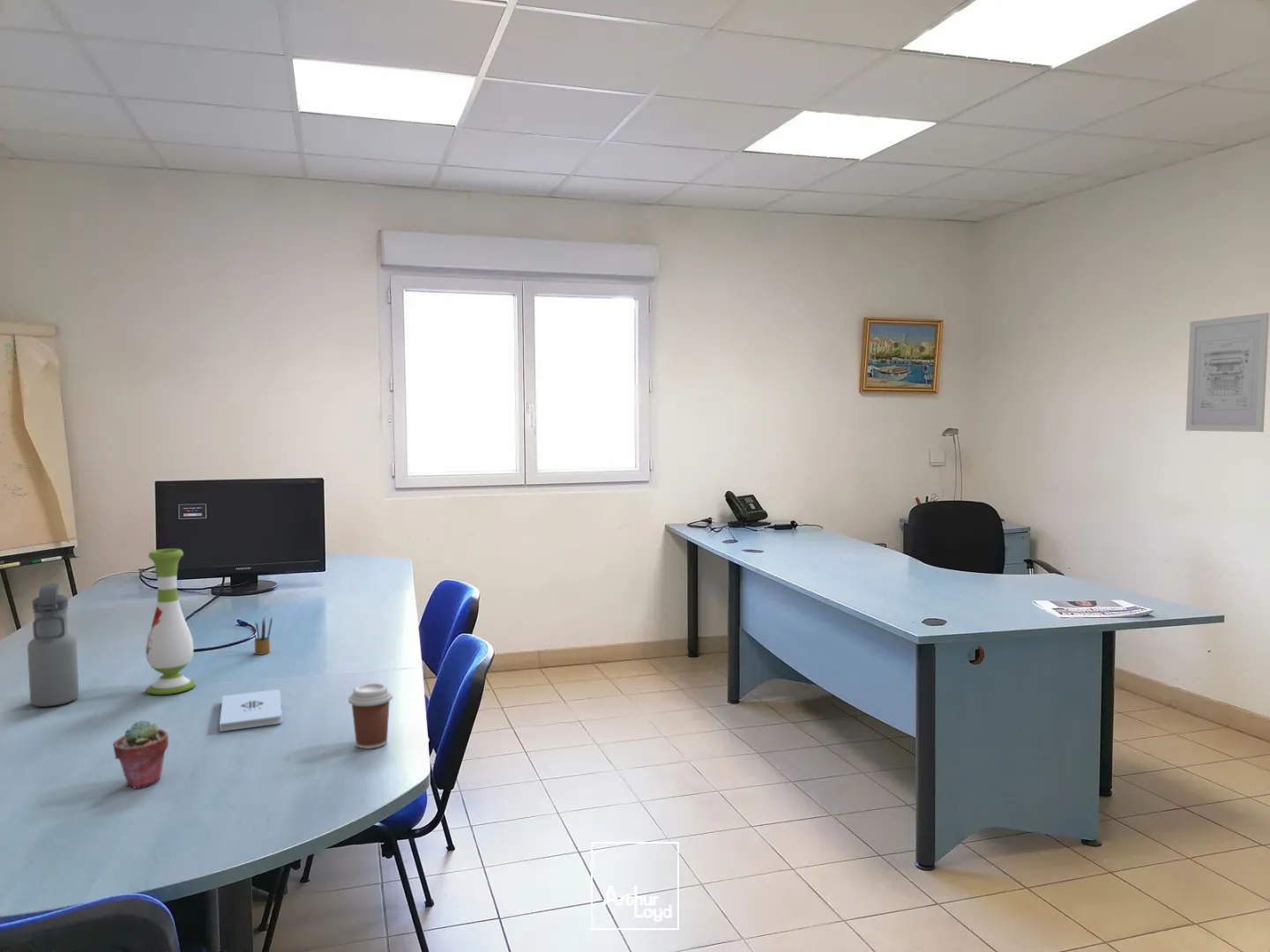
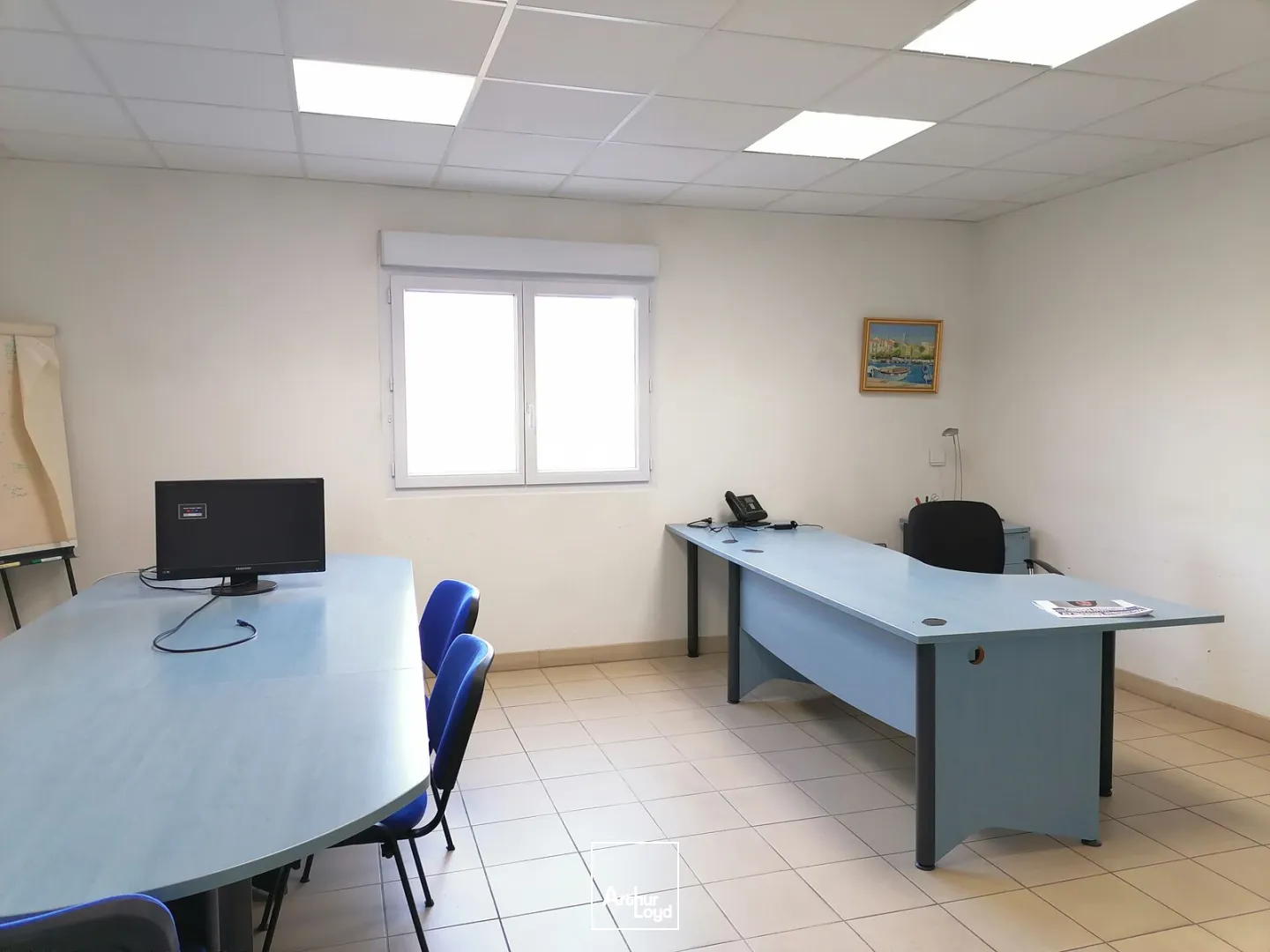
- coffee cup (370, 715)
- wall art (1225, 374)
- pencil box (262, 636)
- potted succulent (141, 750)
- water bottle (52, 643)
- vase (168, 619)
- notepad (251, 709)
